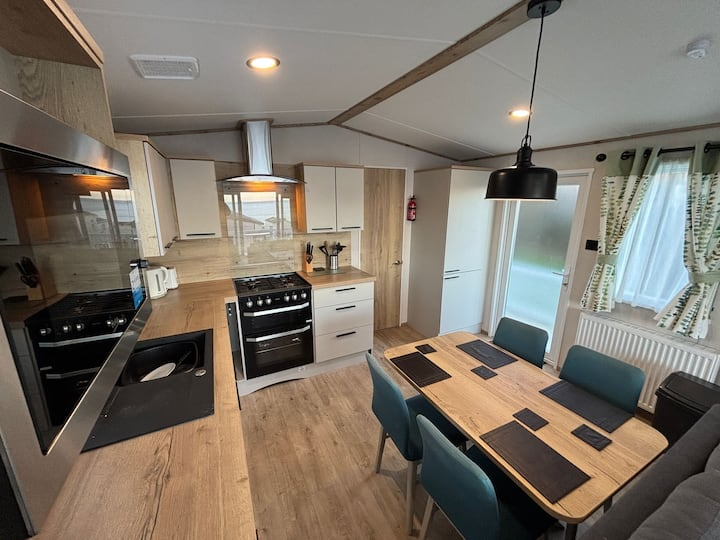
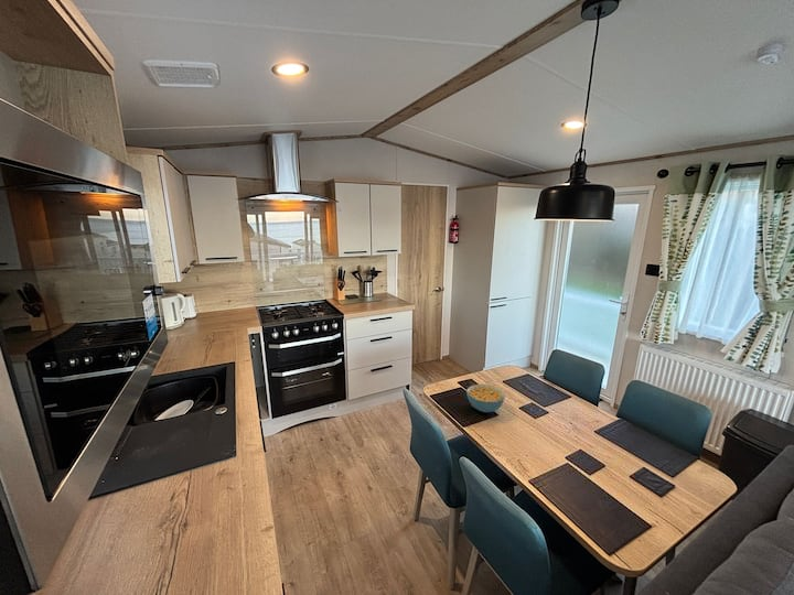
+ cereal bowl (484, 401)
